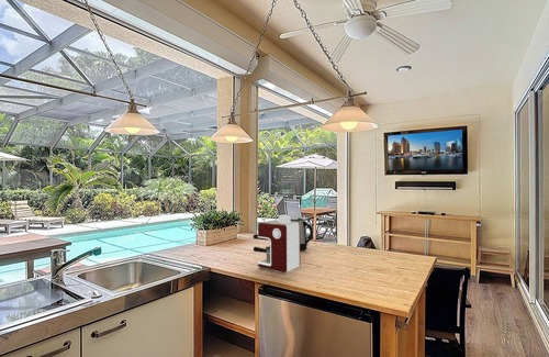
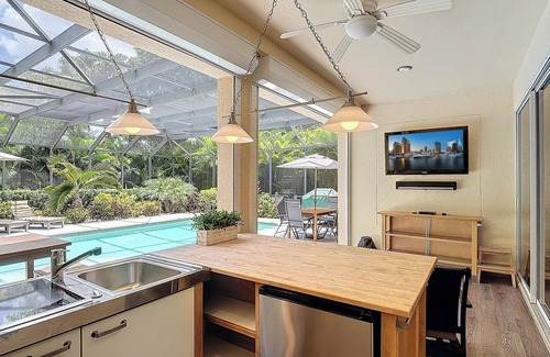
- coffee maker (272, 239)
- kettle (300, 233)
